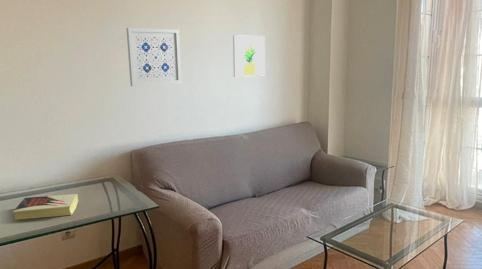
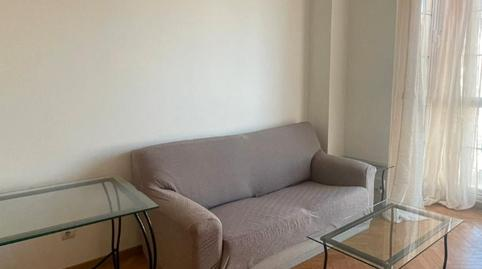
- wall art (155, 57)
- book (47, 206)
- wall art (249, 56)
